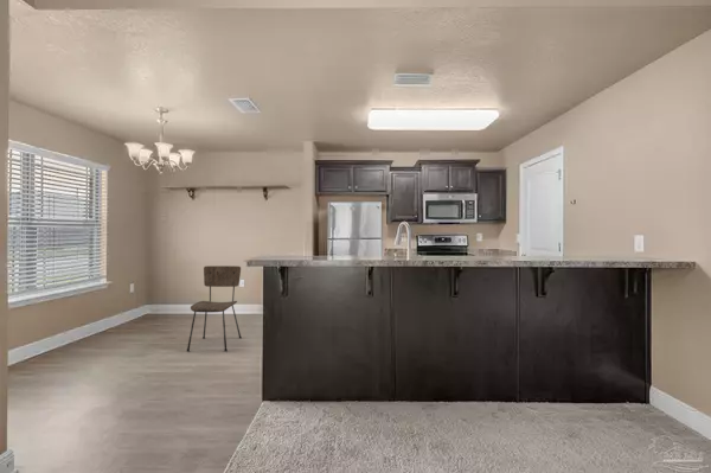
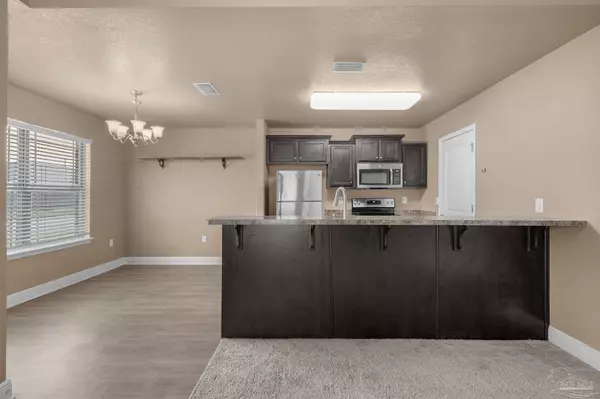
- dining chair (214, 306)
